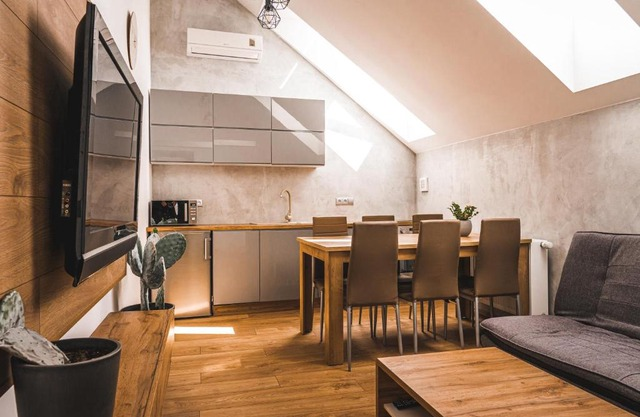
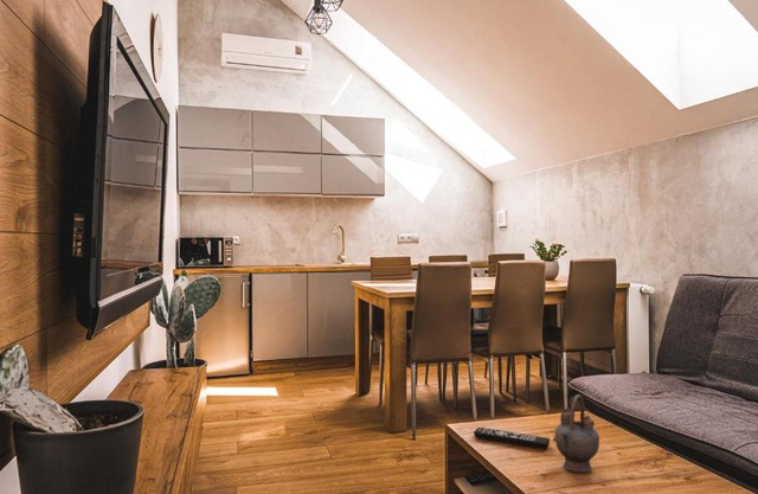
+ teapot (573, 431)
+ remote control (510, 437)
